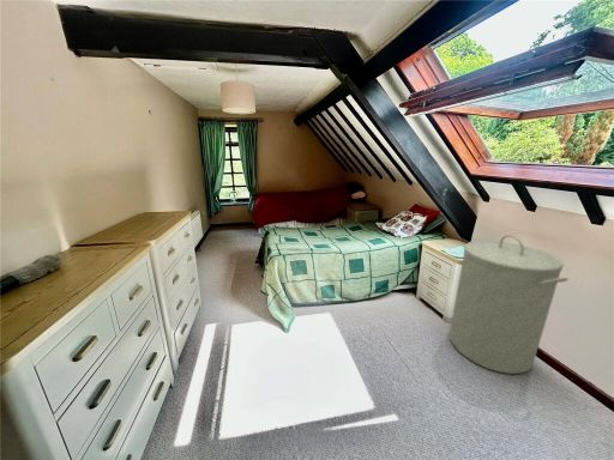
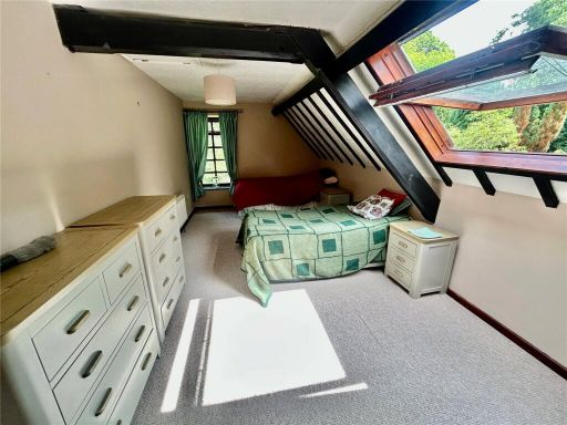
- laundry hamper (500, 295)
